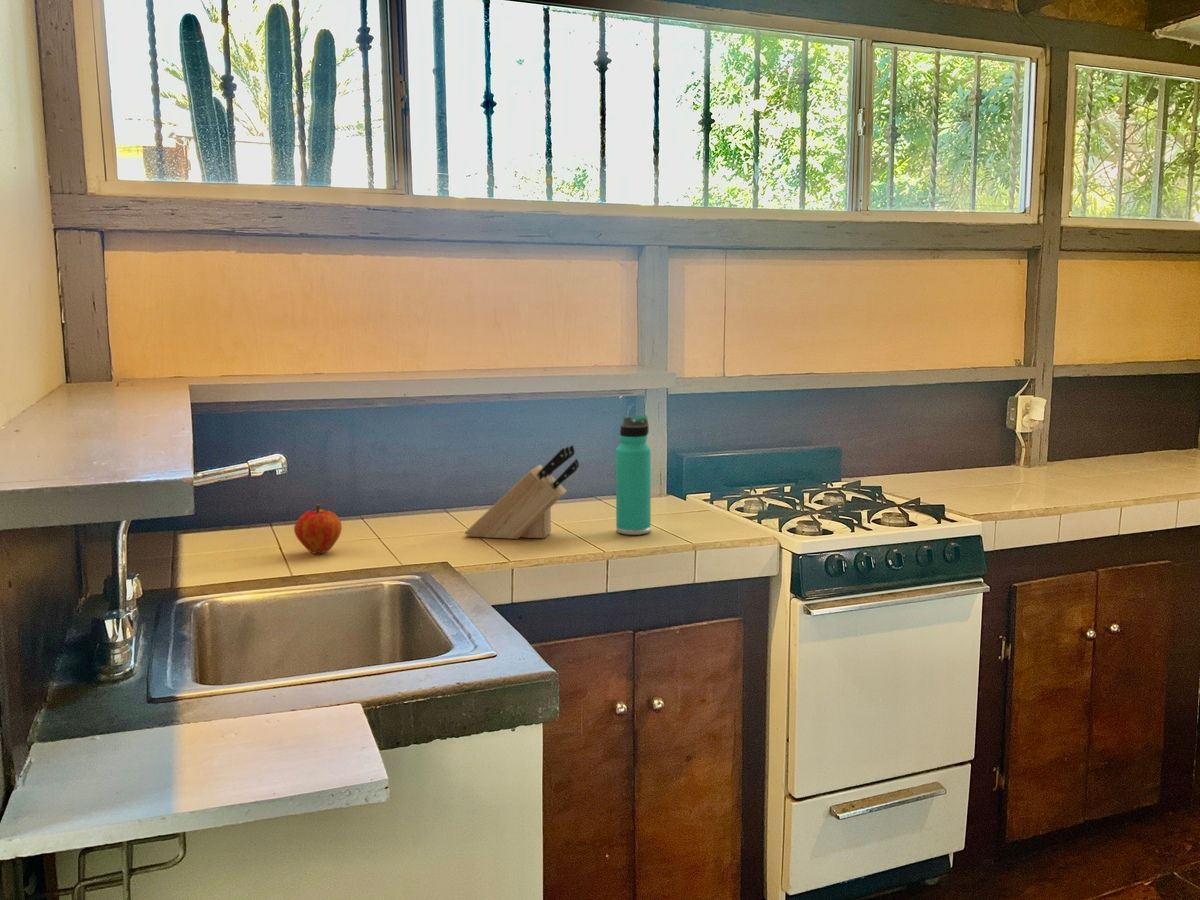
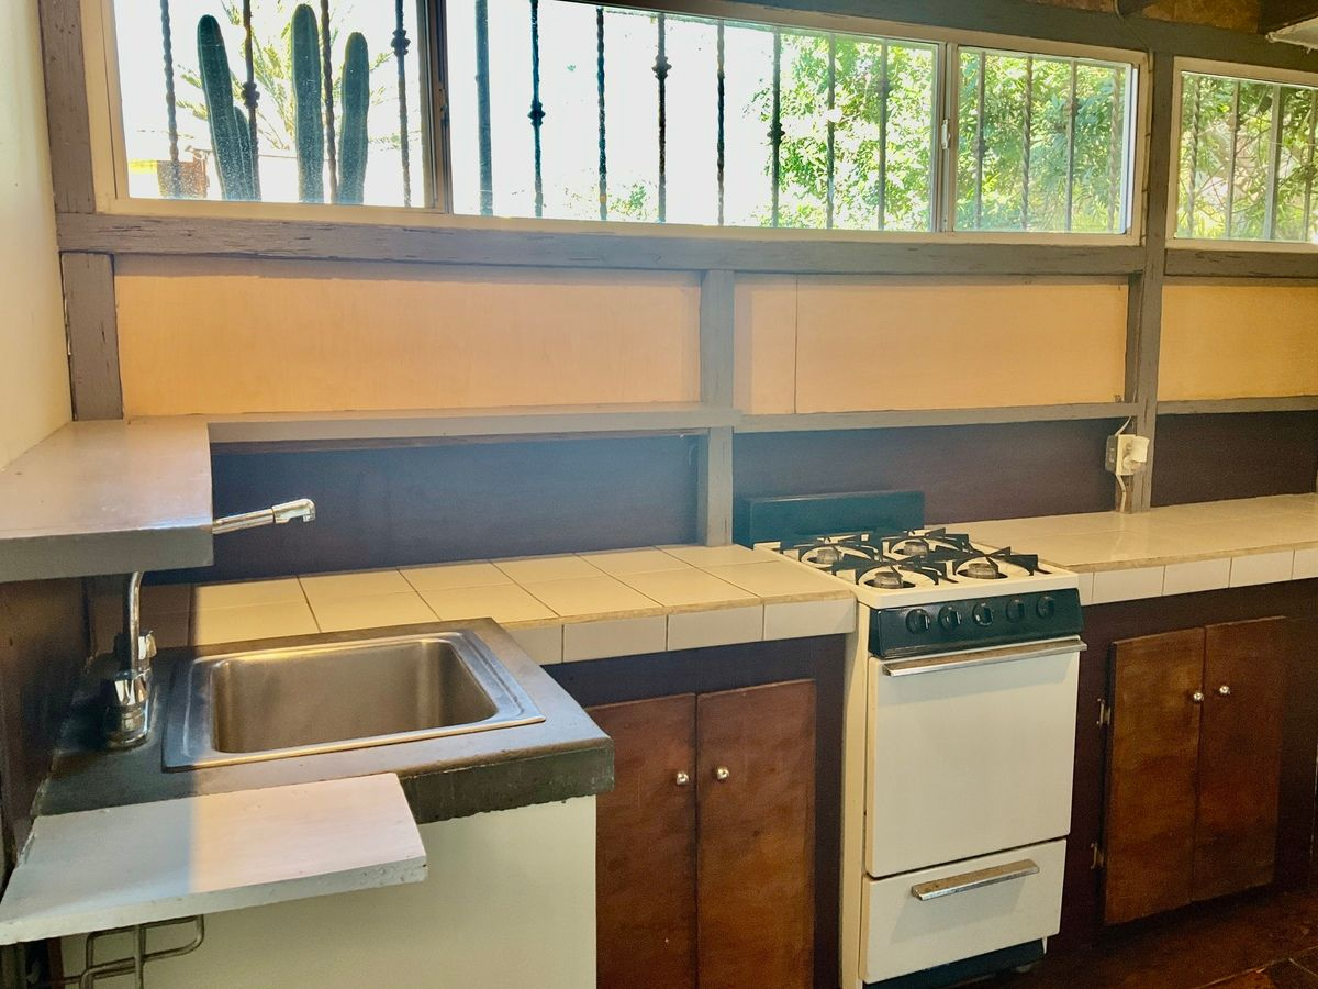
- thermos bottle (633, 473)
- knife block (523, 489)
- fruit (318, 528)
